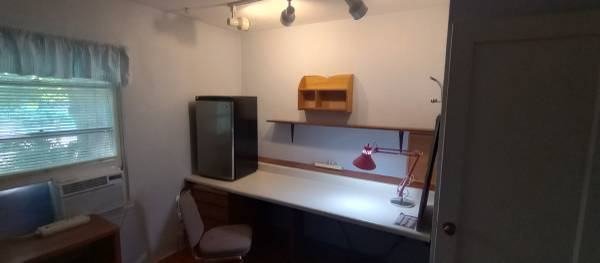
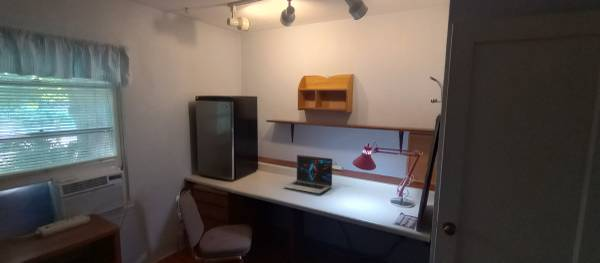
+ laptop (307, 173)
